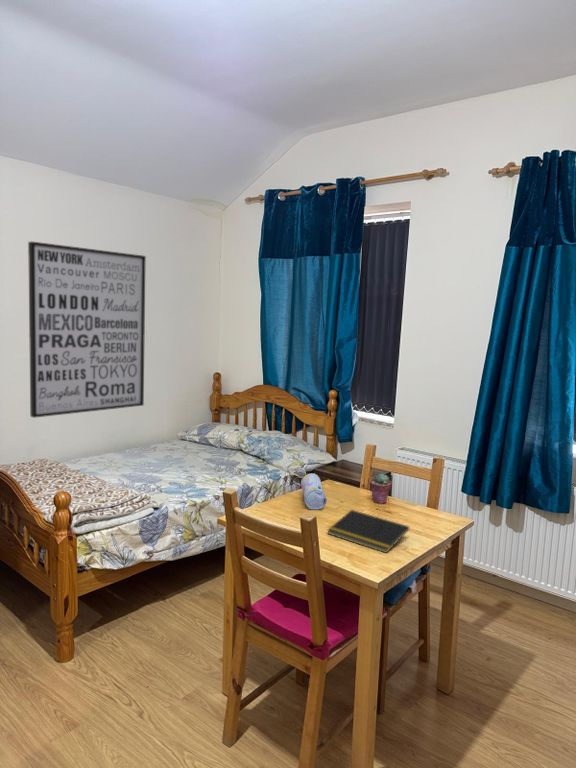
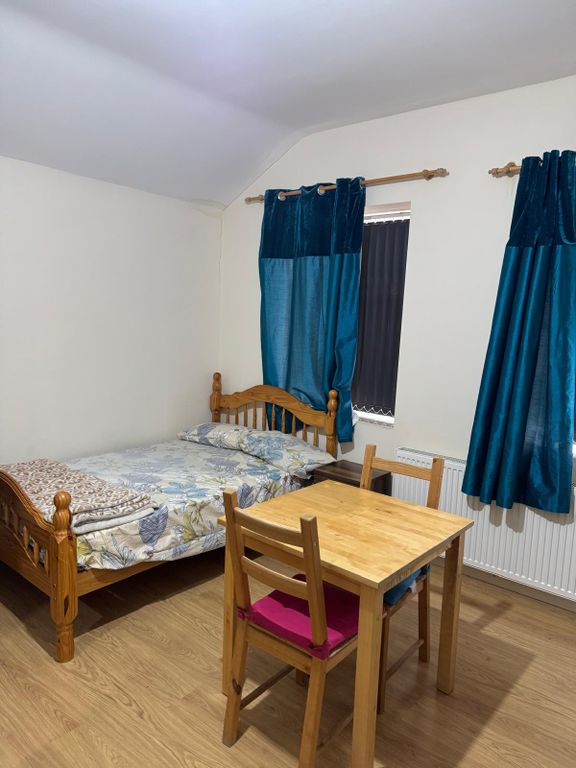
- pencil case (313, 490)
- notepad (367, 529)
- wall art (91, 331)
- potted succulent (380, 487)
